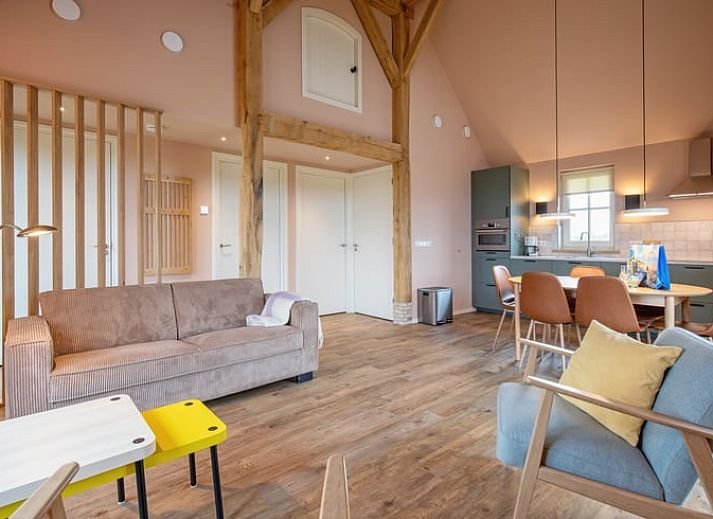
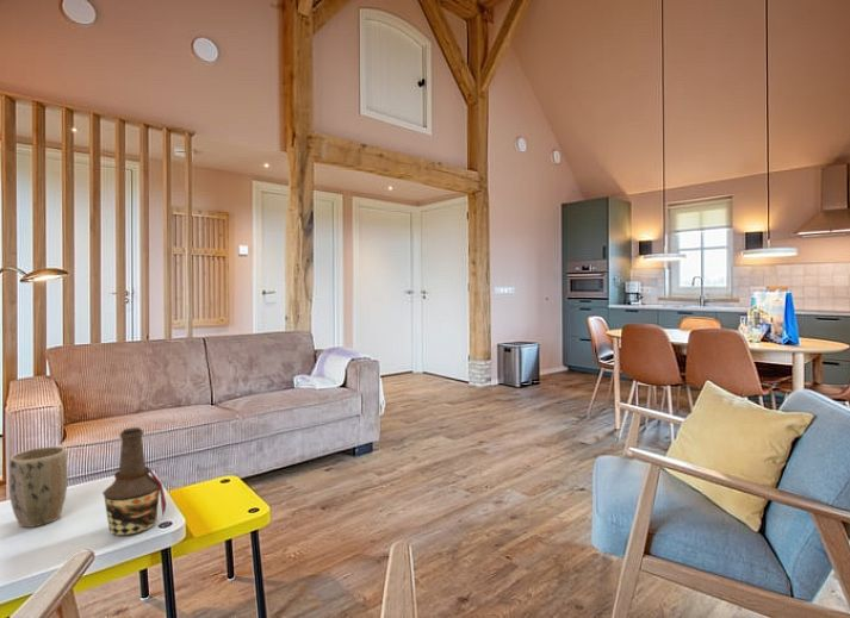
+ bottle (135, 477)
+ plant pot (38, 486)
